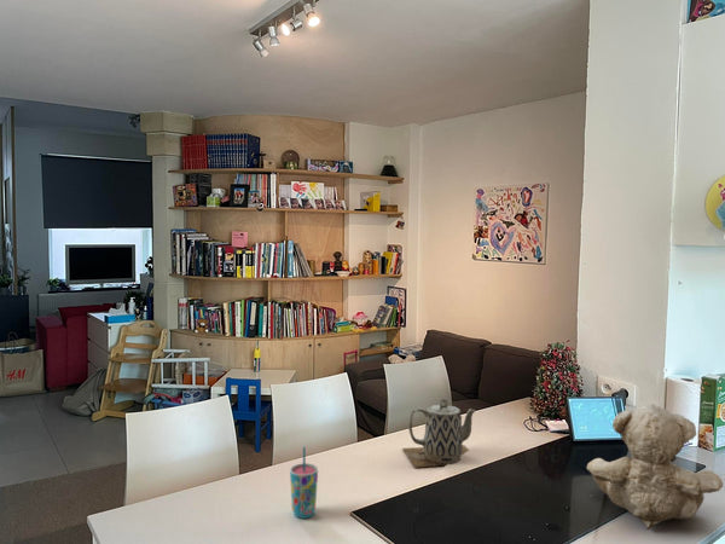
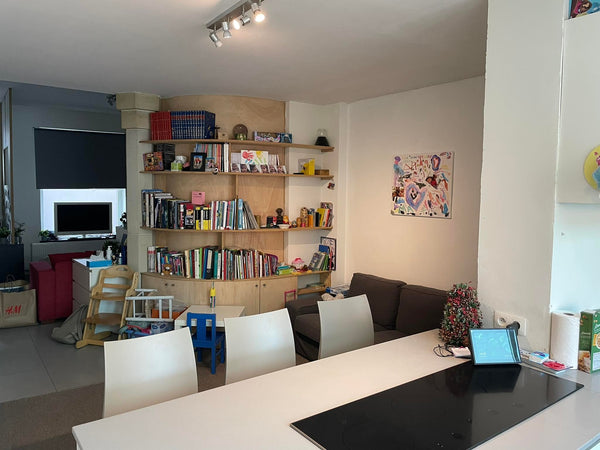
- cup (303, 480)
- teddy bear (648, 453)
- teapot (440, 427)
